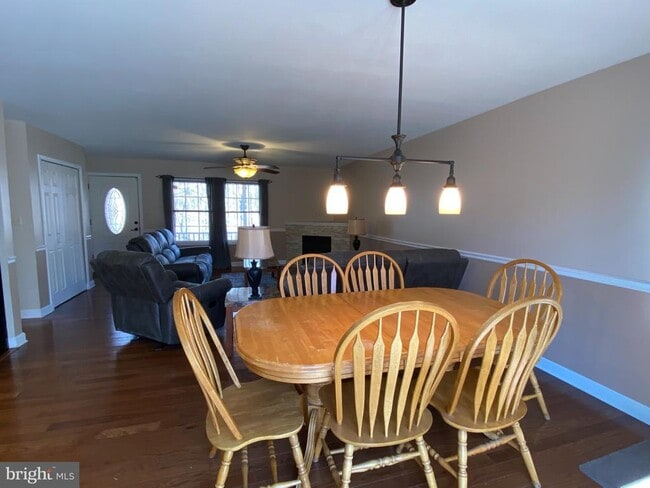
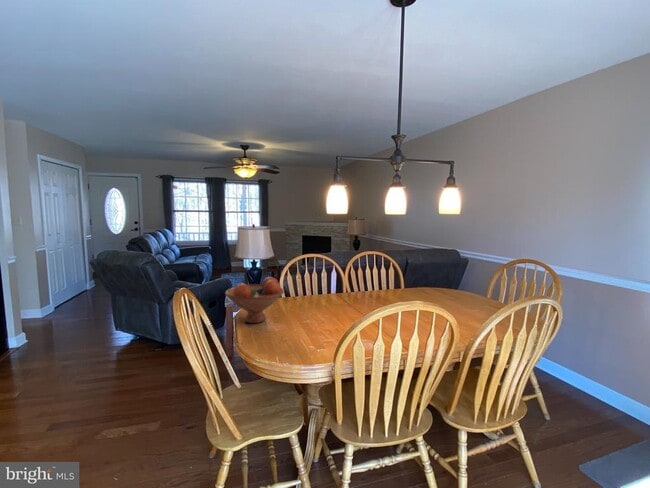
+ fruit bowl (255, 299)
